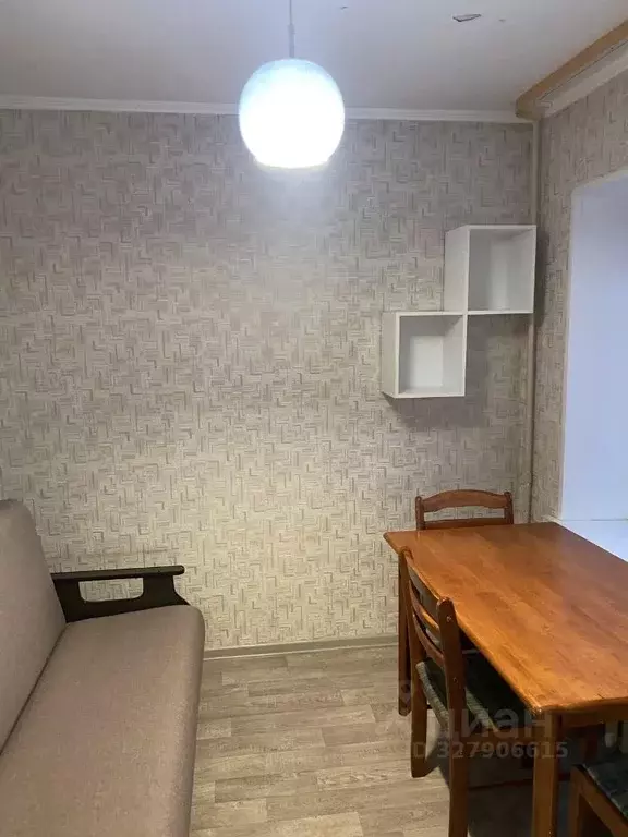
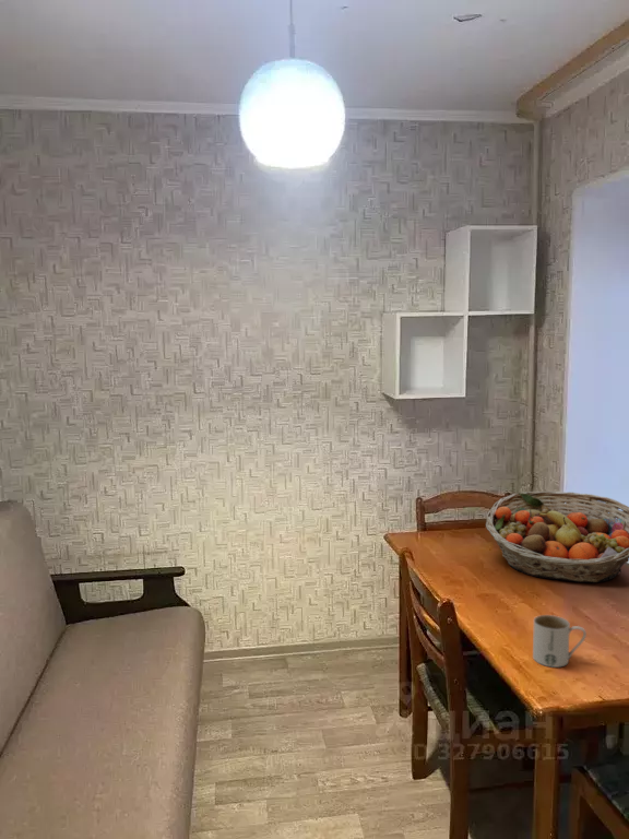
+ mug (559, 641)
+ fruit basket (562, 534)
